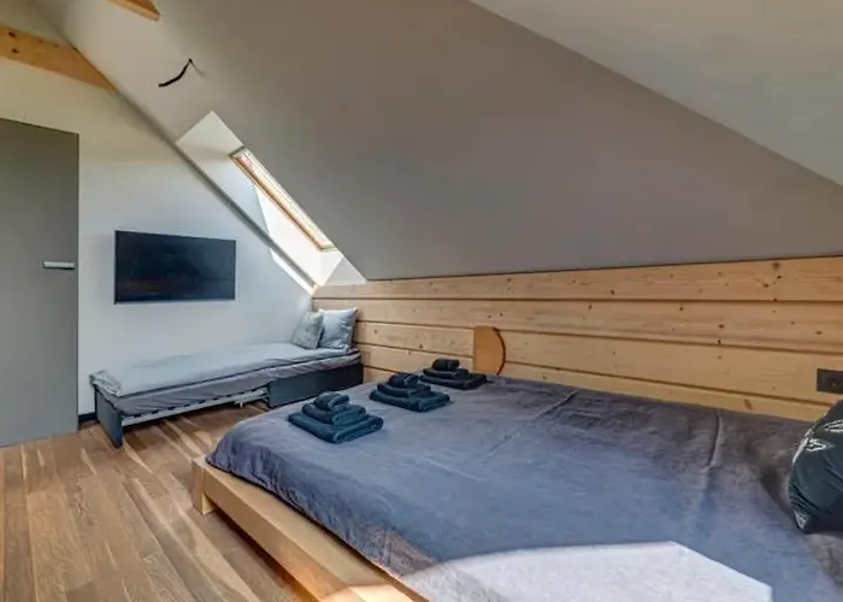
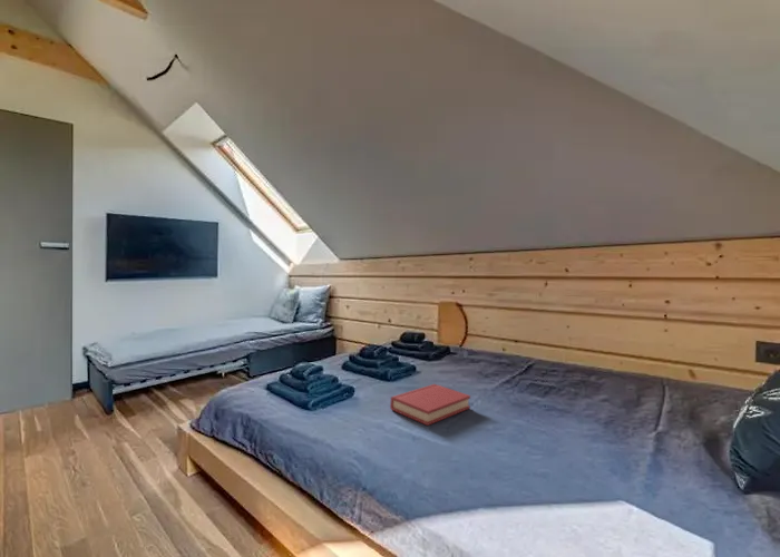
+ hardback book (430, 402)
